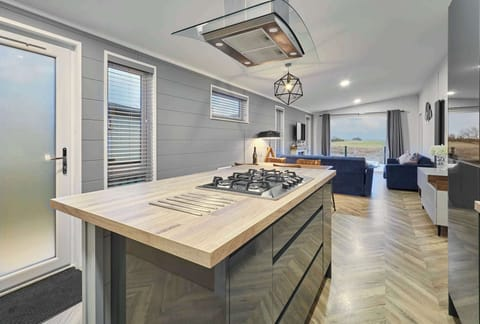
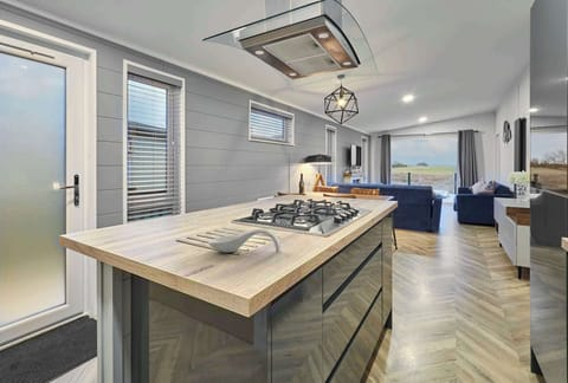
+ spoon rest (244, 240)
